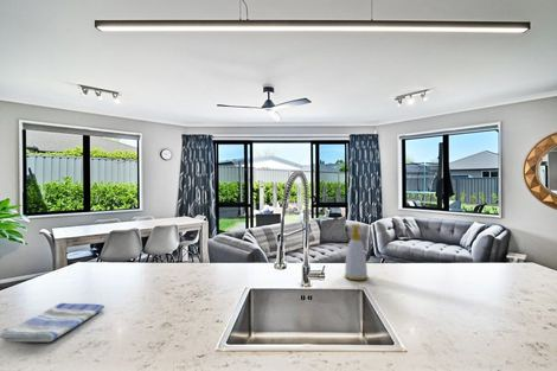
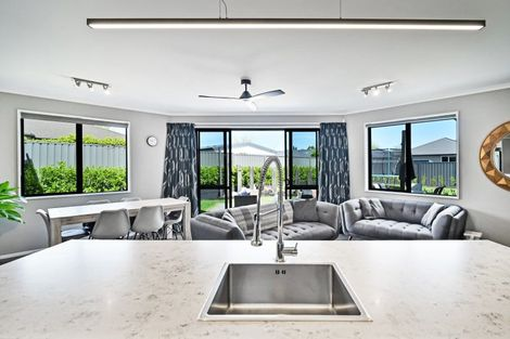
- soap bottle (356, 250)
- dish towel (57, 319)
